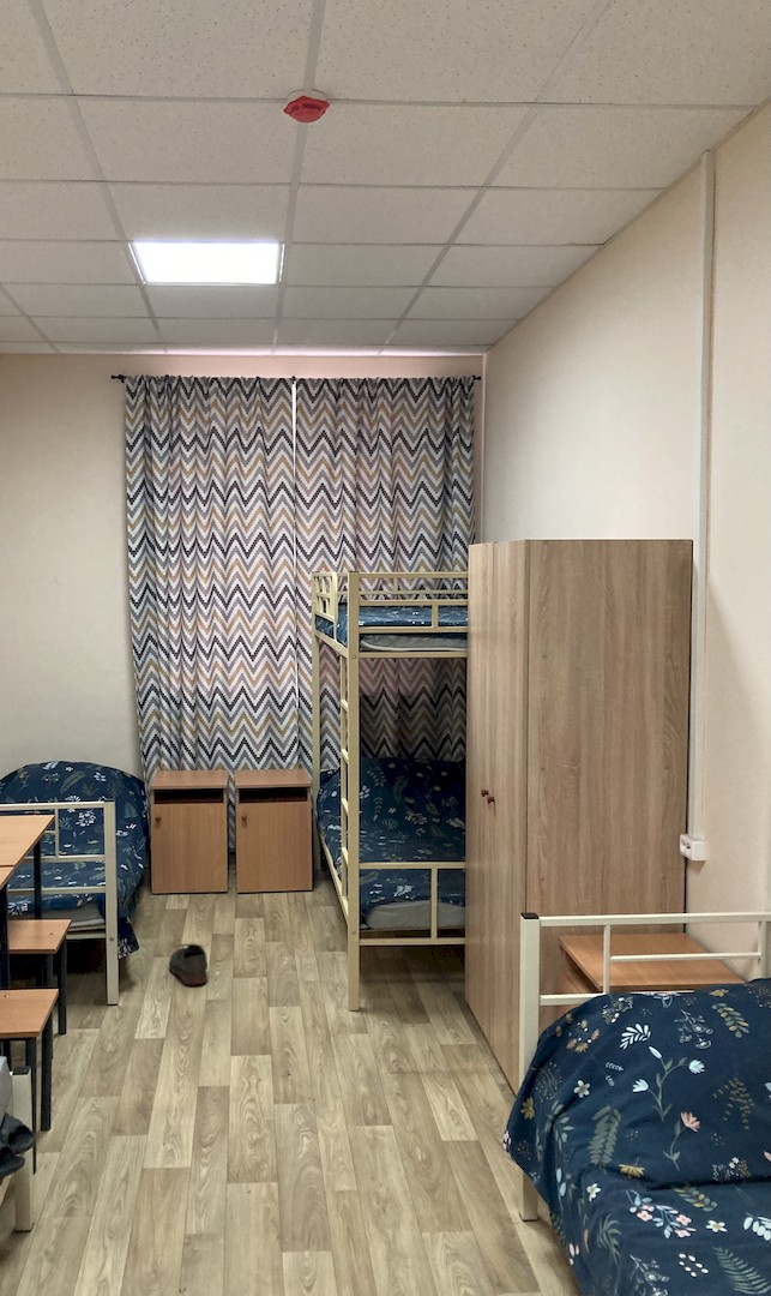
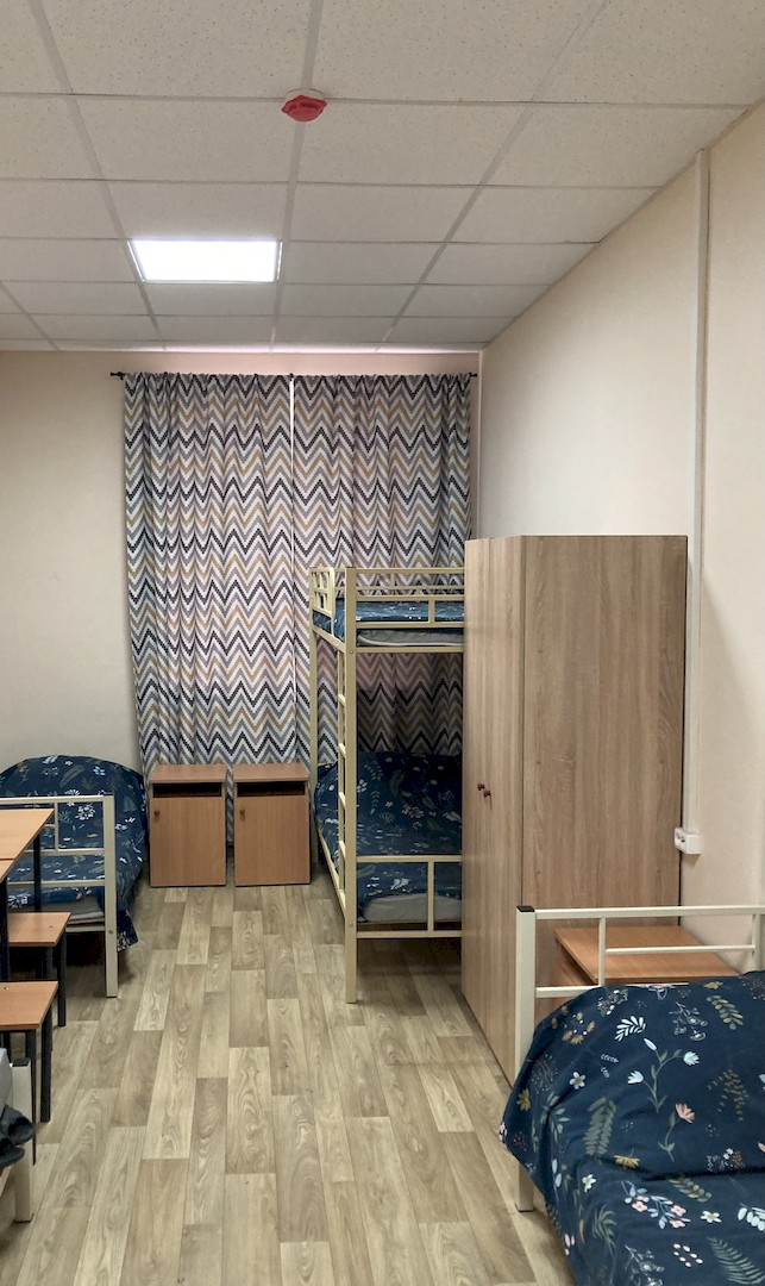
- shoe (187, 956)
